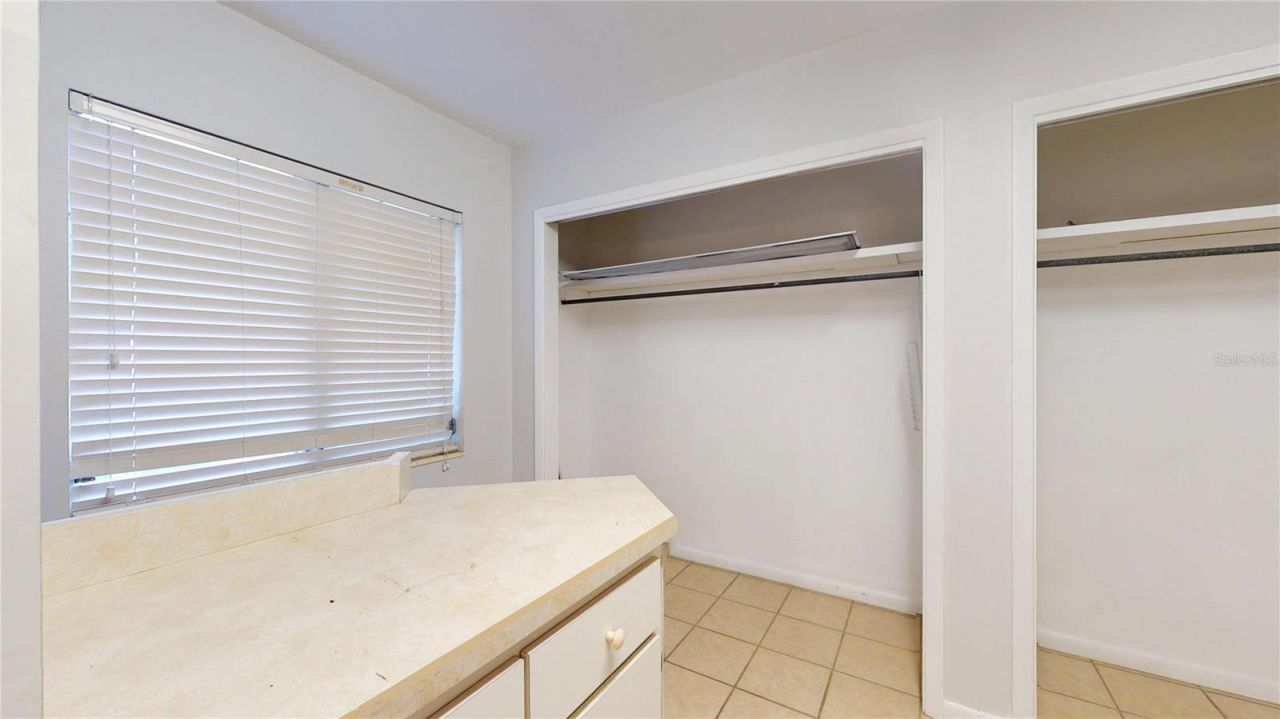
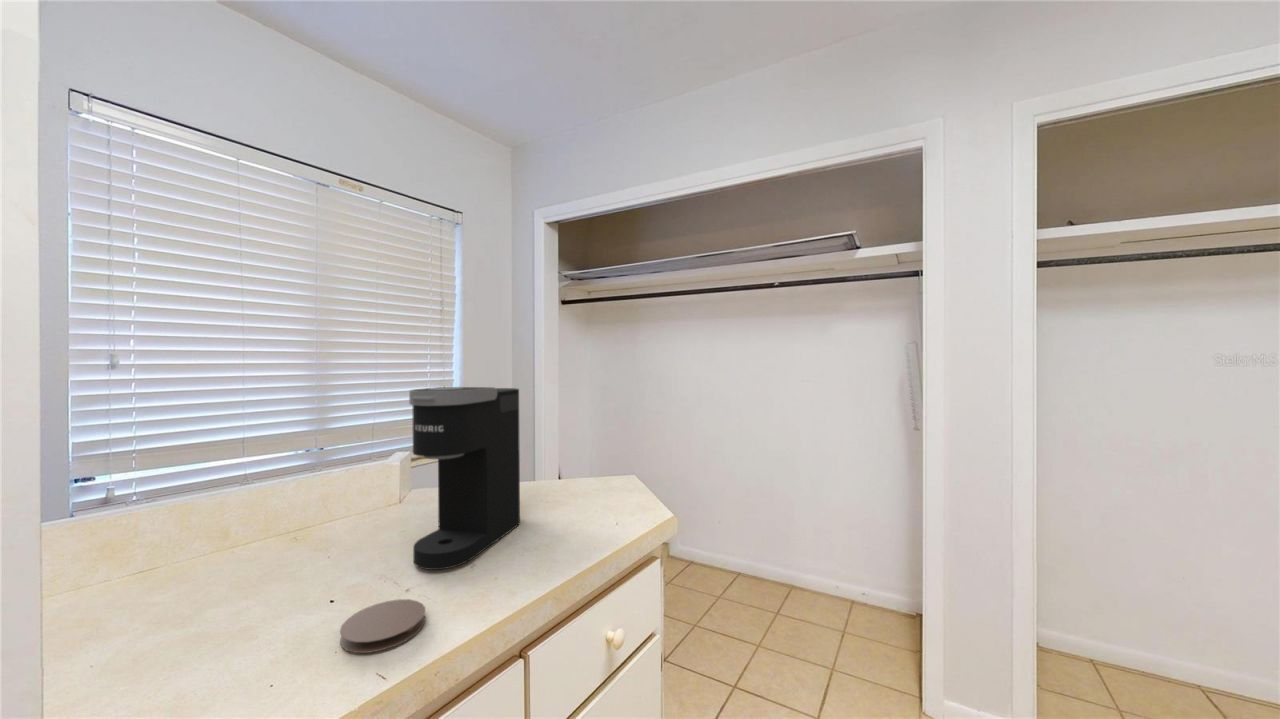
+ coaster (384, 624)
+ coffee maker (470, 463)
